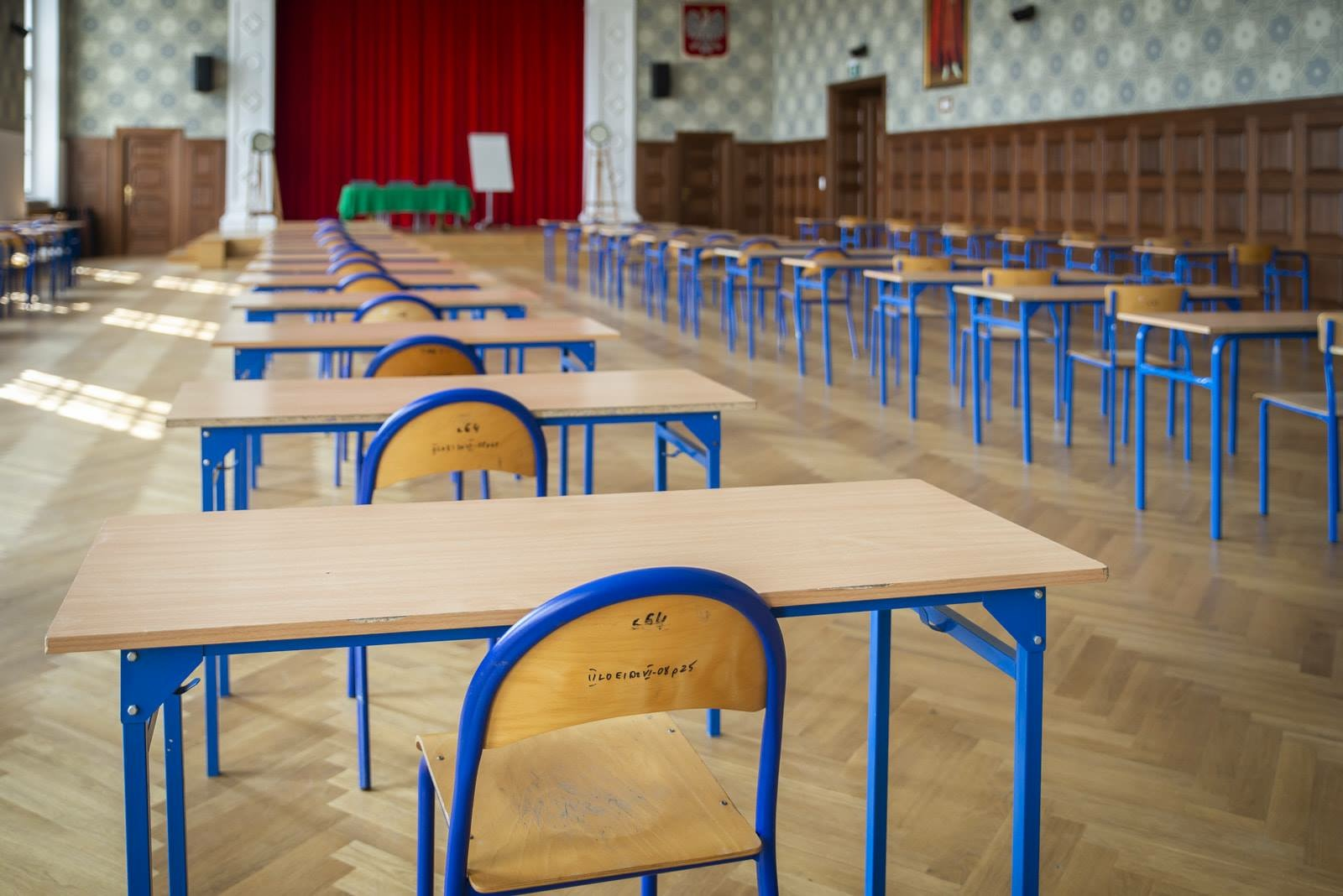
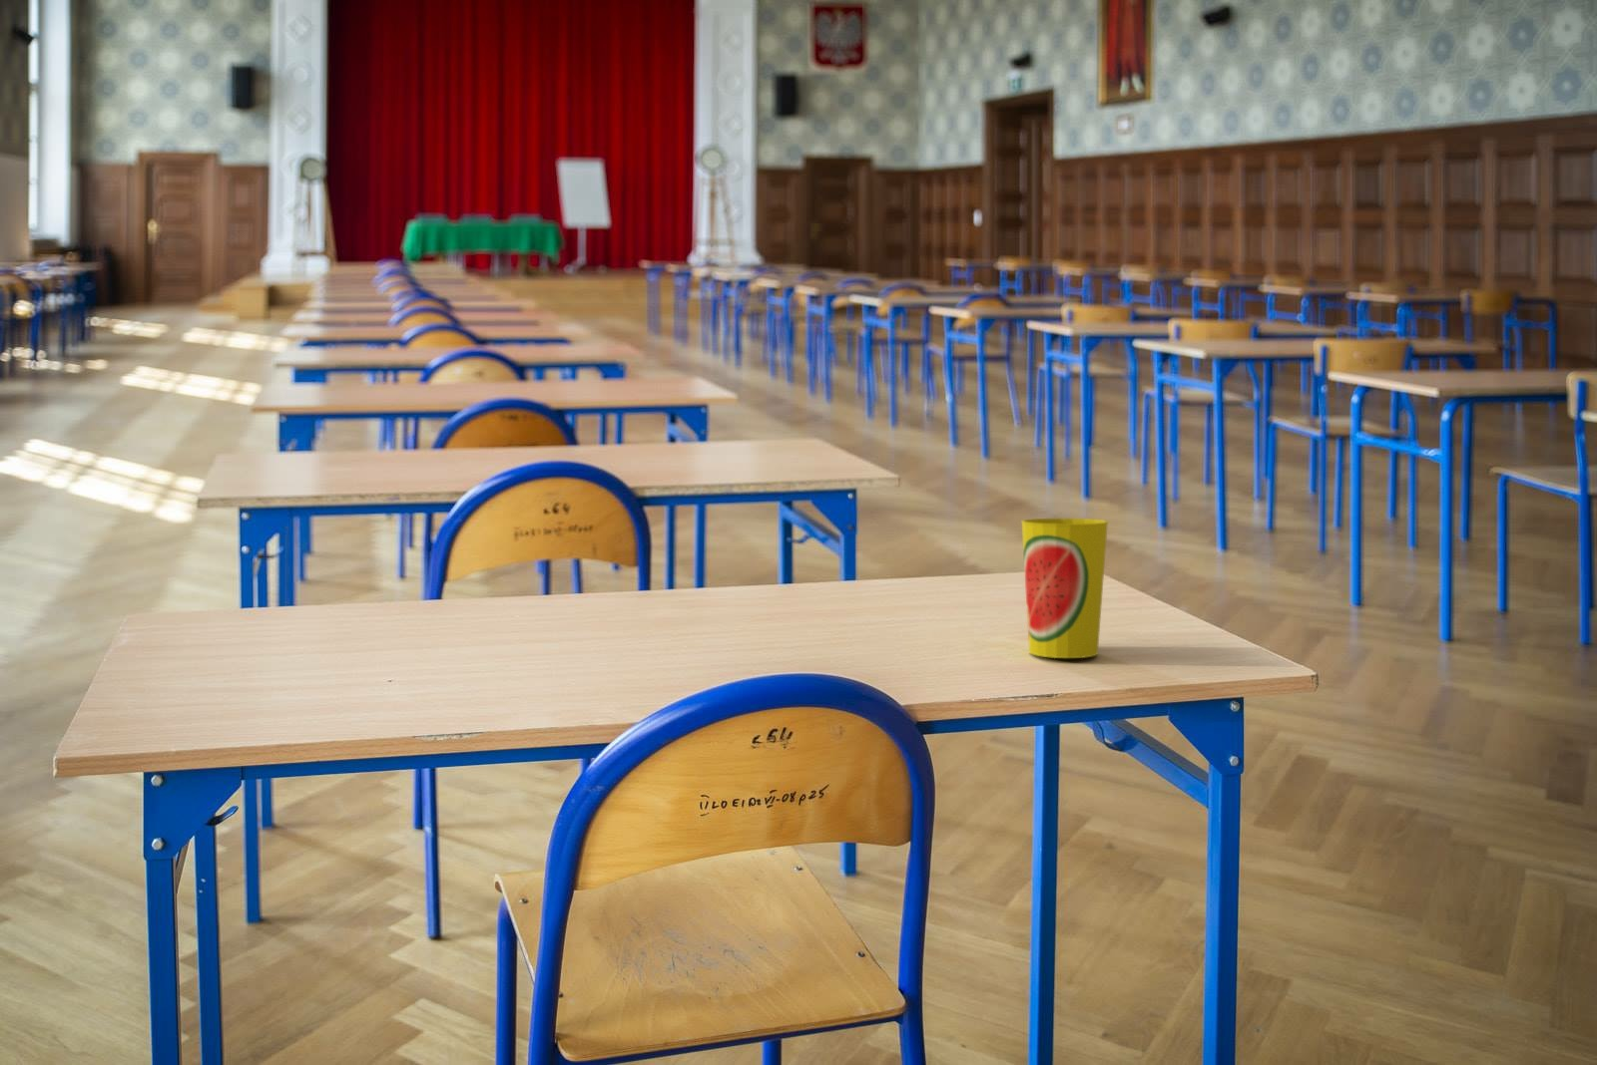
+ cup (1064, 586)
